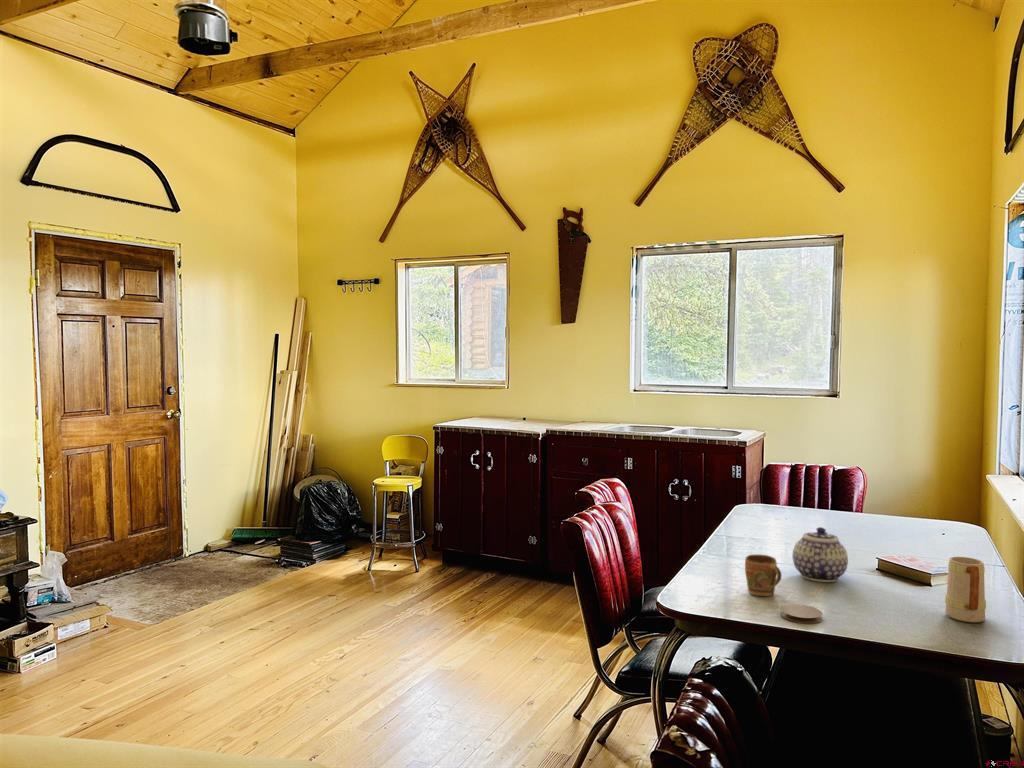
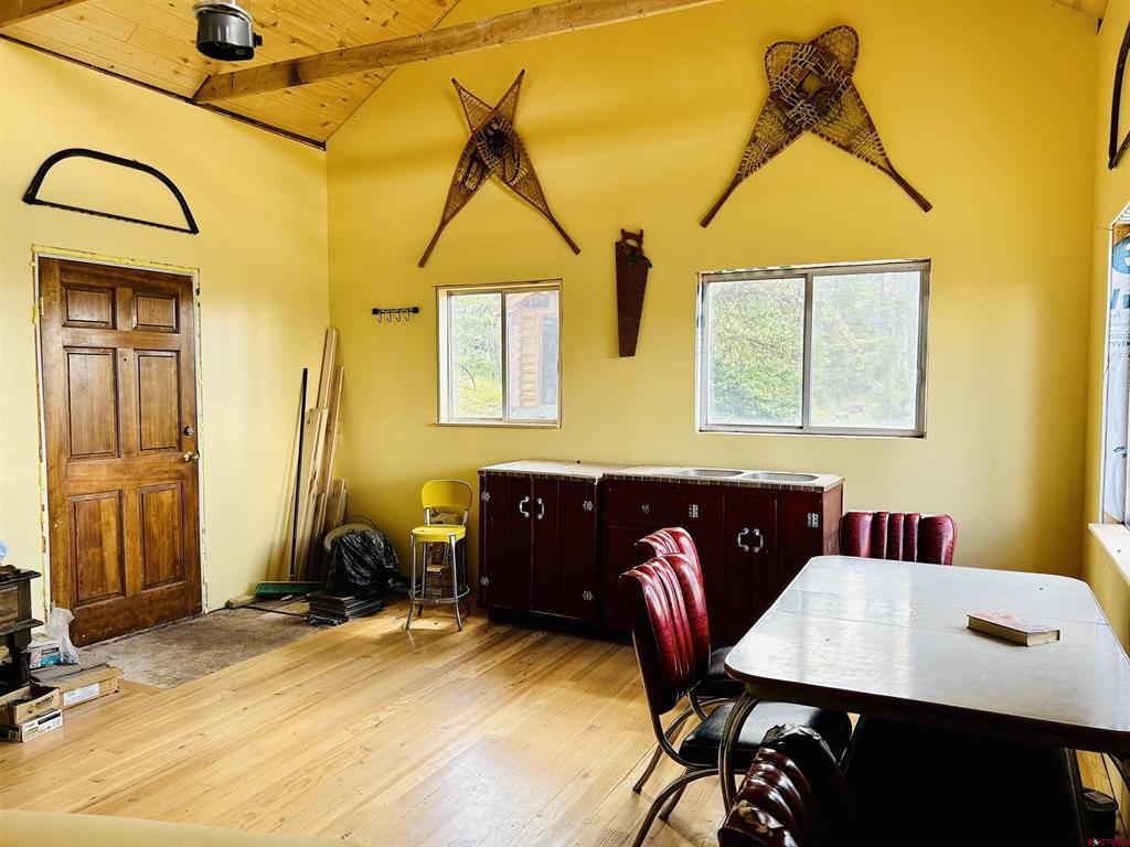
- mug (761, 576)
- teapot (820, 552)
- coaster (801, 613)
- mug (967, 590)
